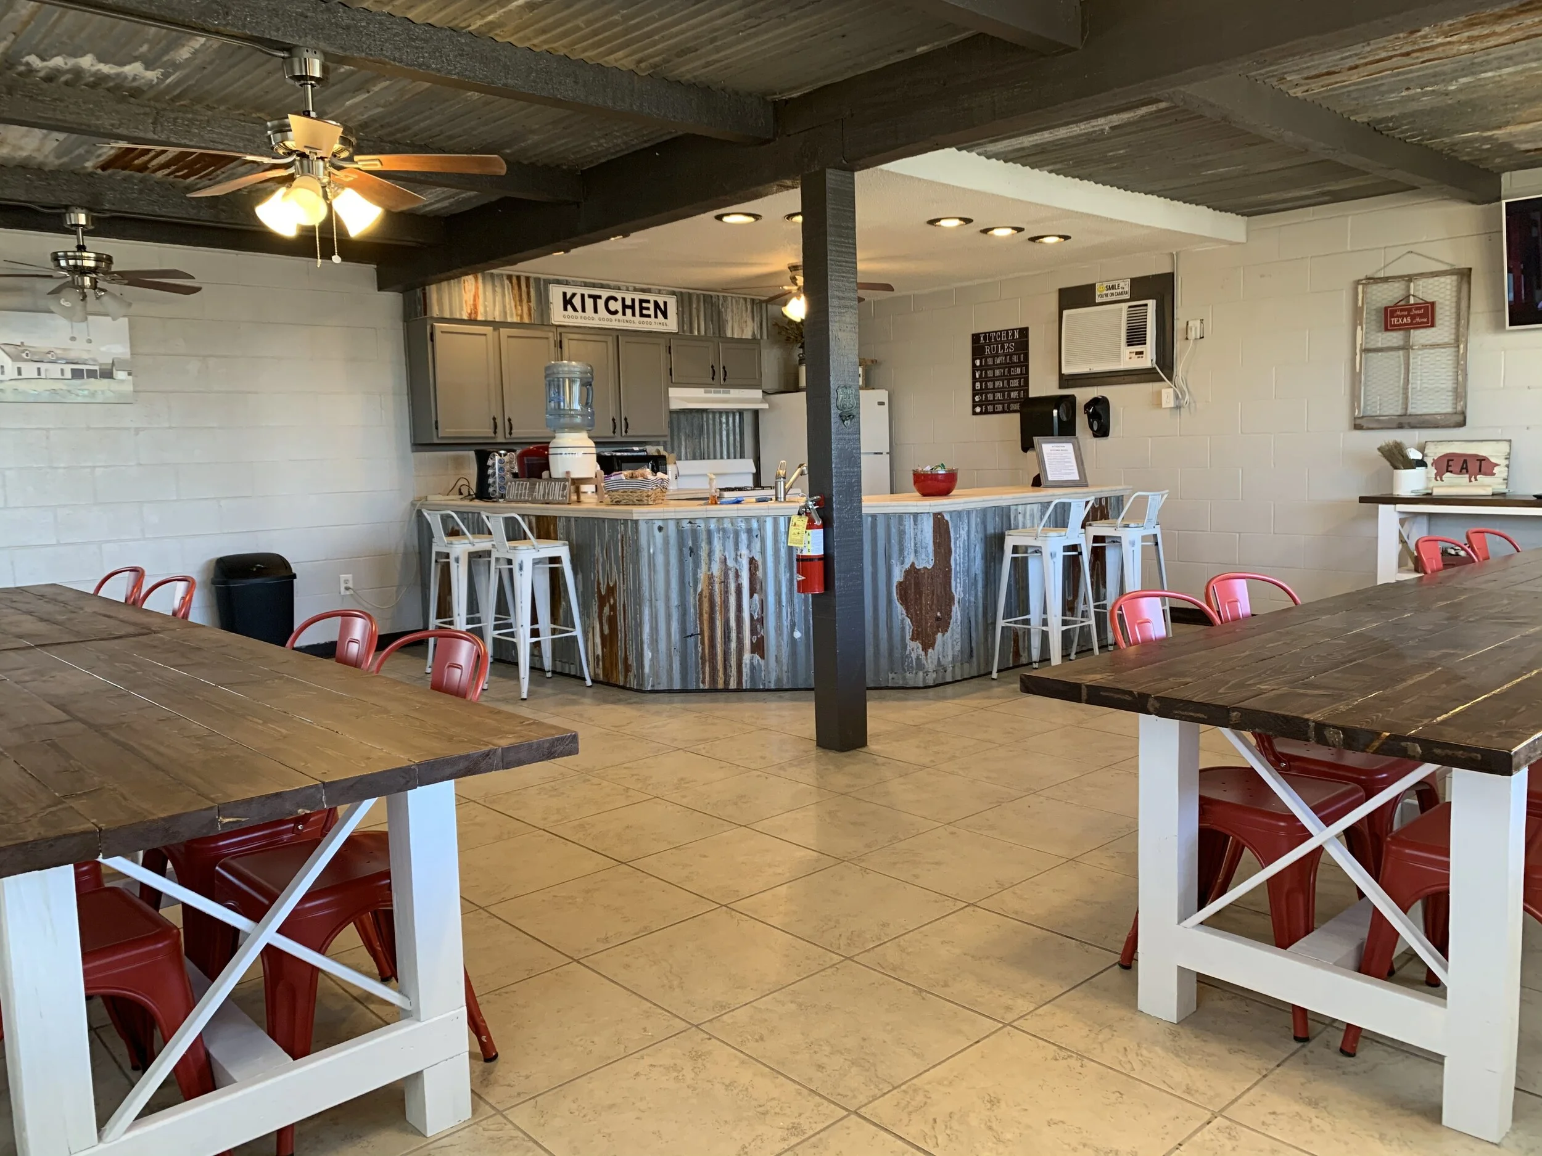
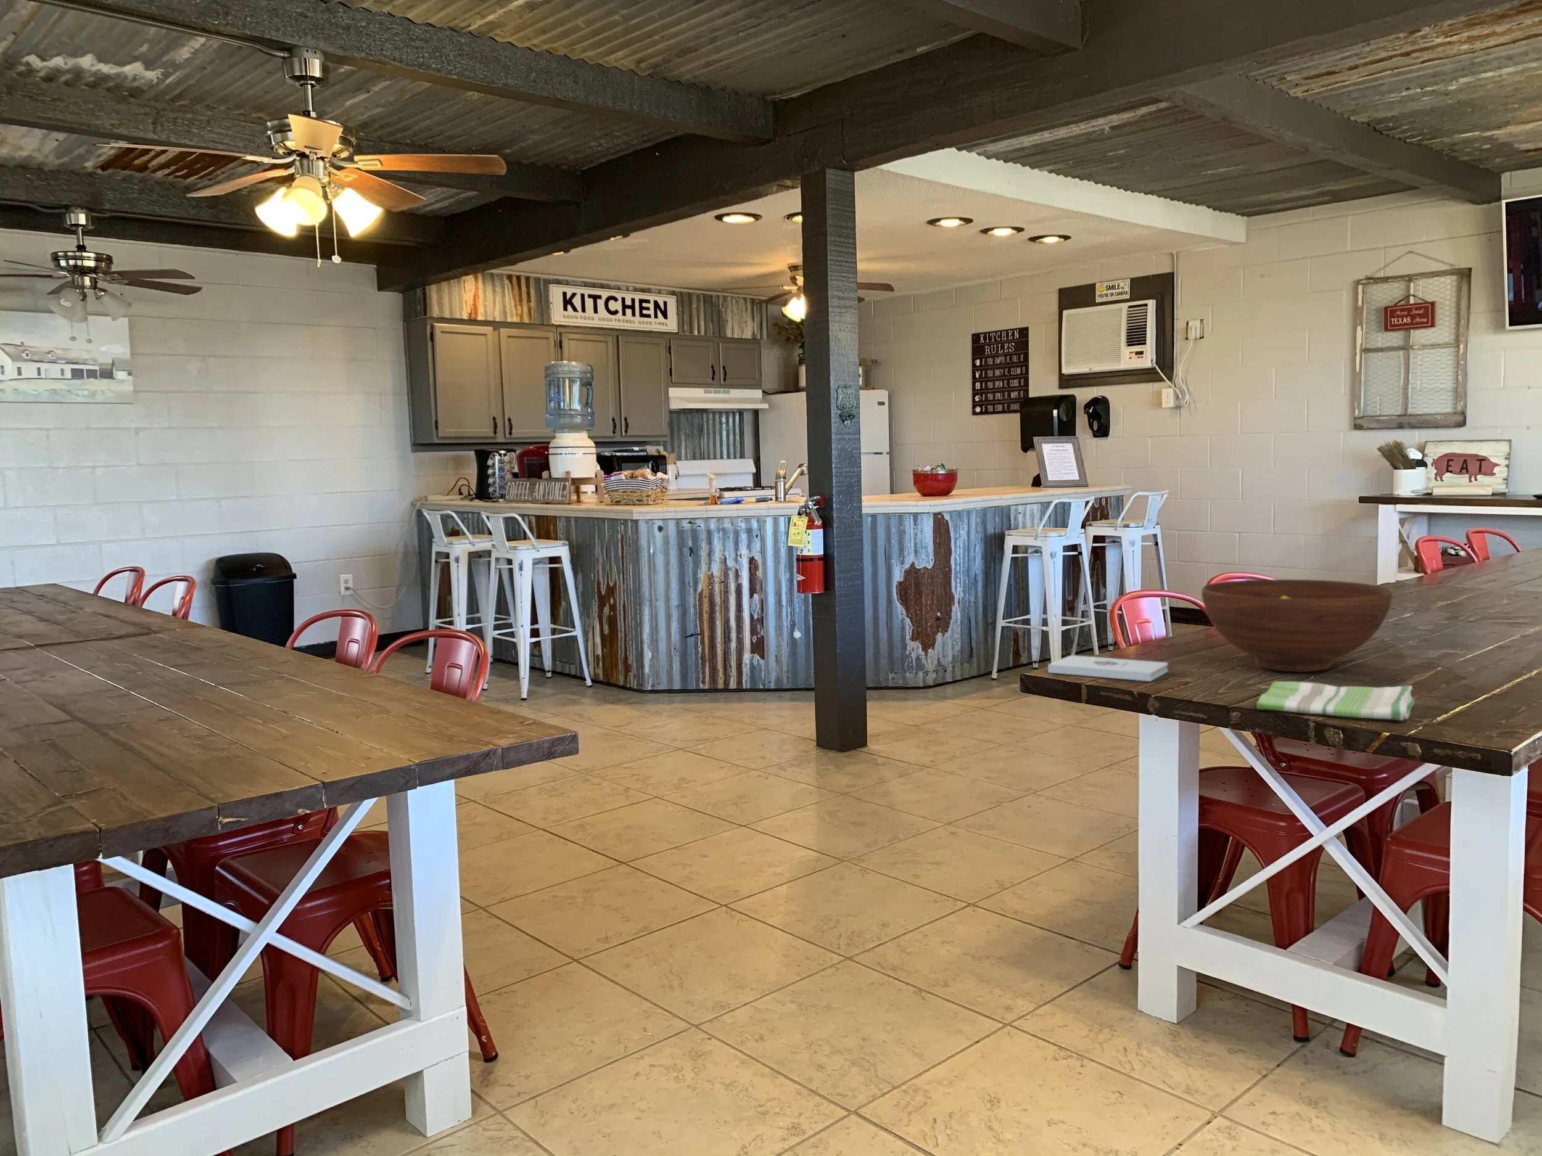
+ dish towel (1336, 697)
+ notepad (1109, 667)
+ fruit bowl (1293, 628)
